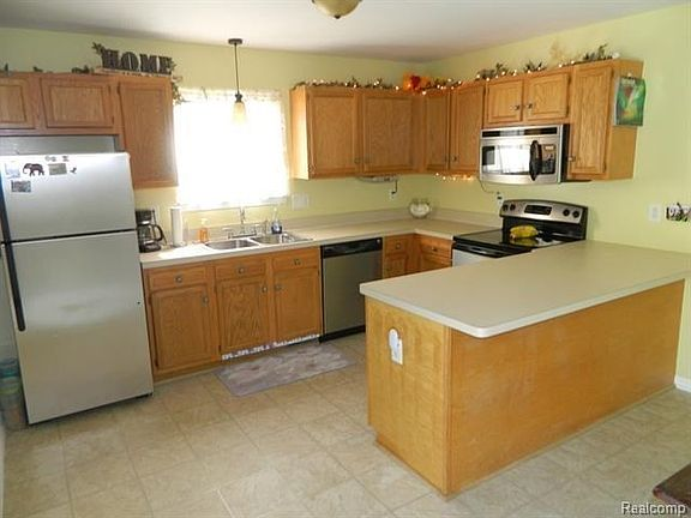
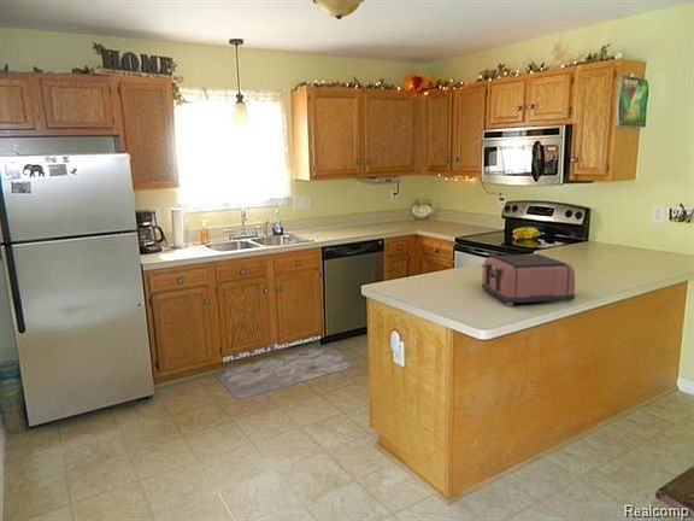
+ toaster (523, 277)
